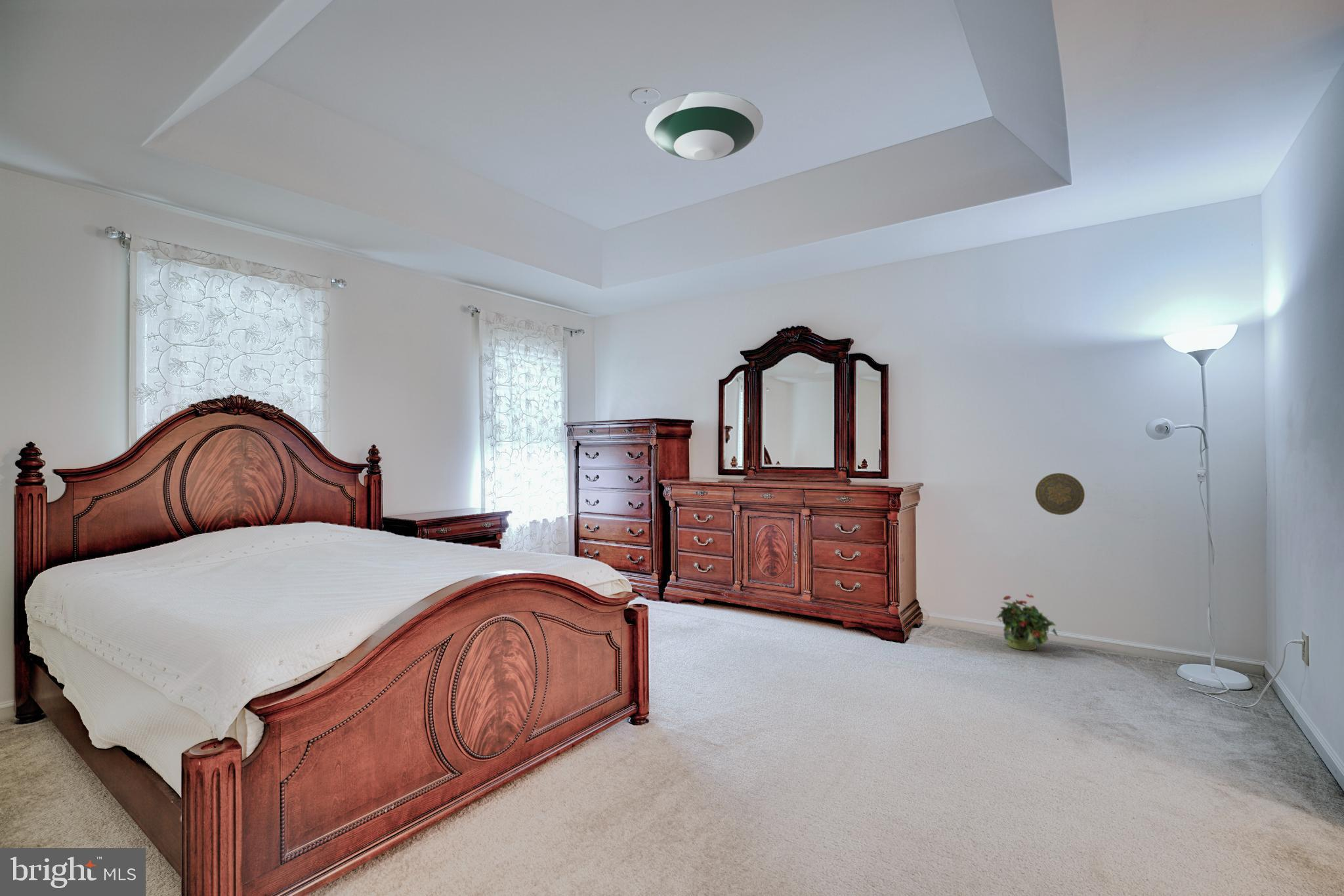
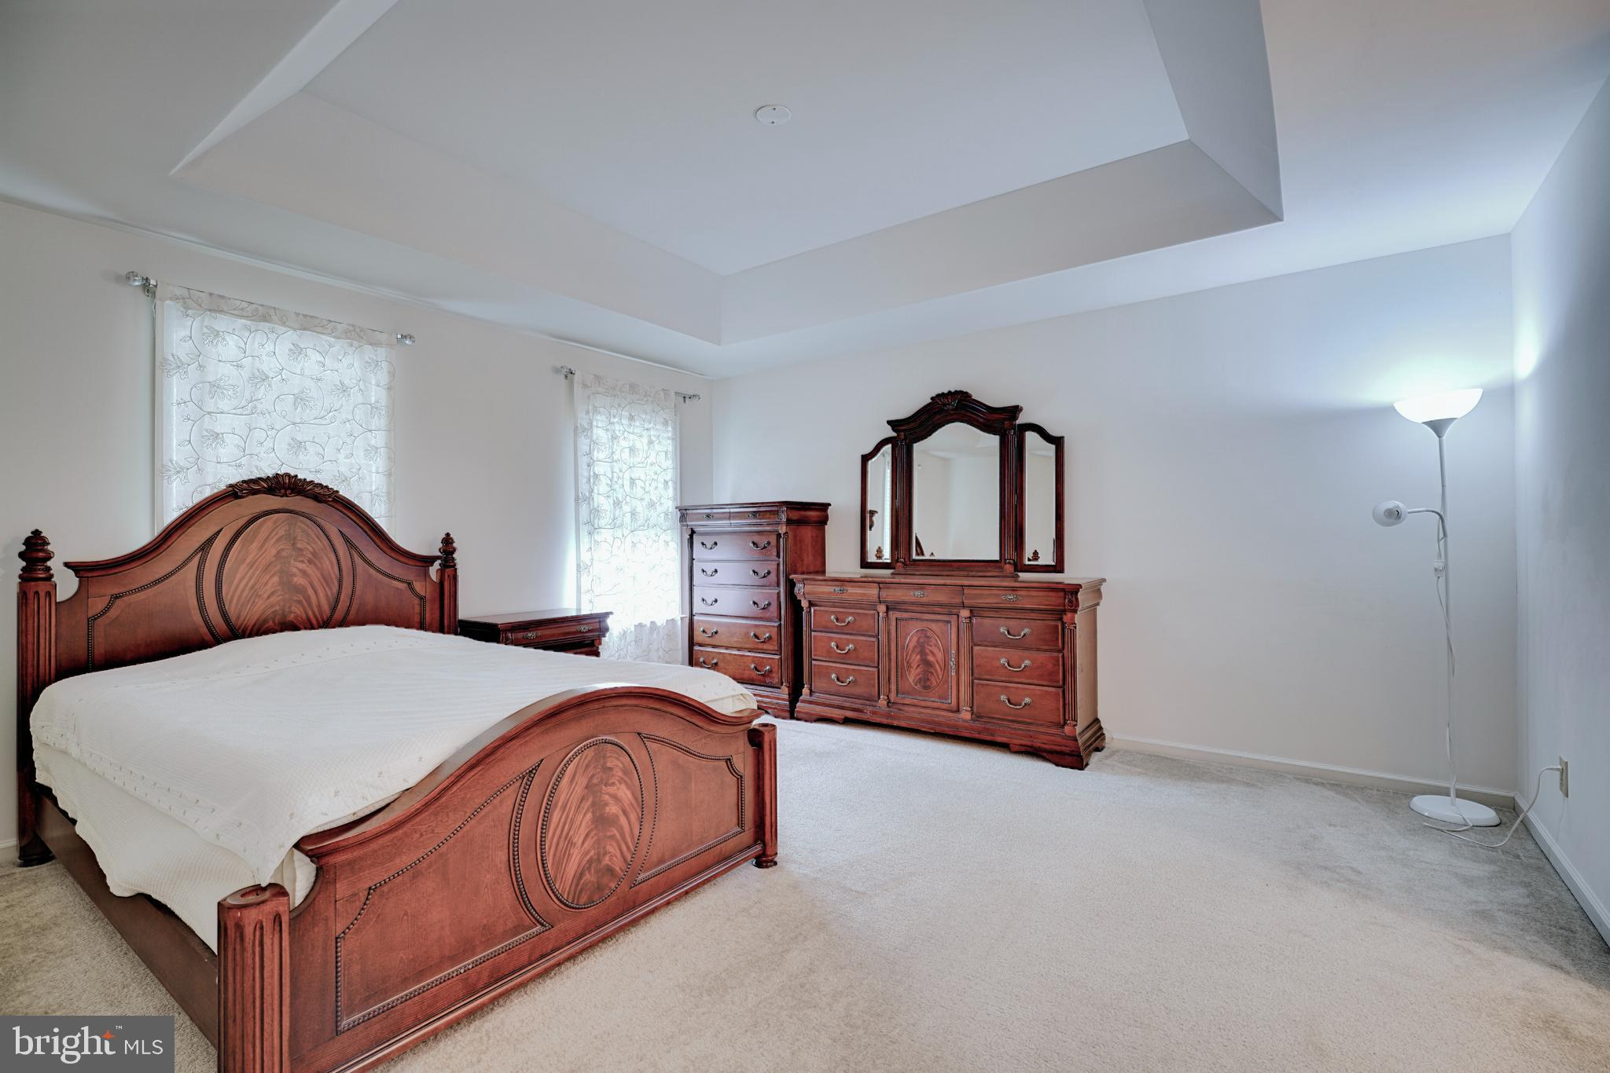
- decorative plate (1059, 494)
- potted plant (1026, 622)
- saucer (704, 141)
